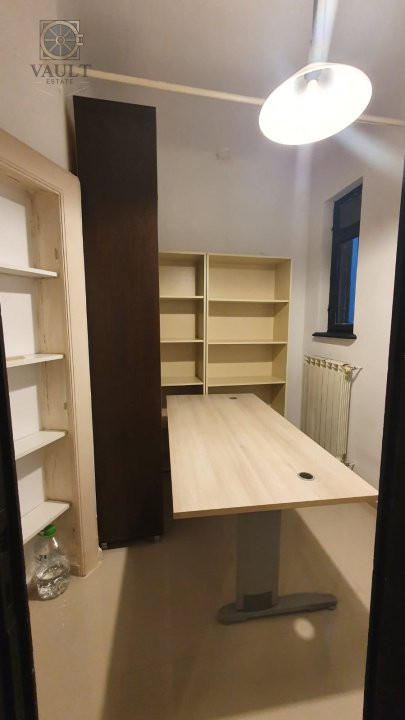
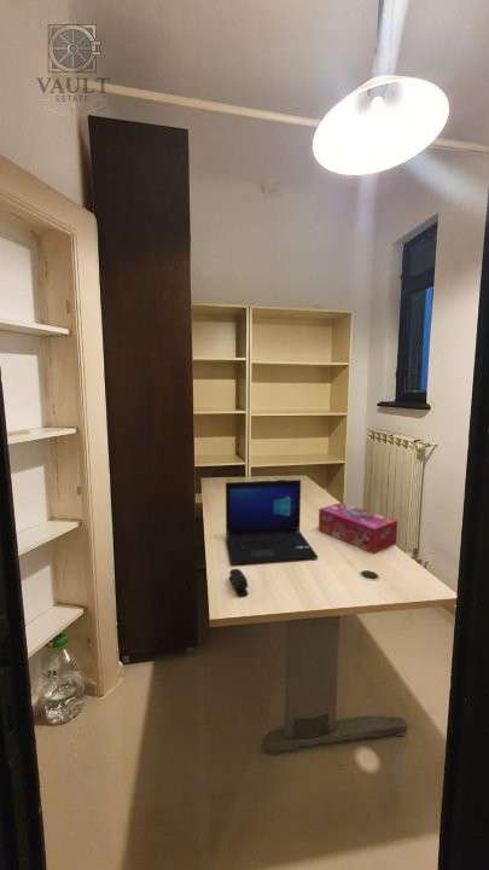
+ tissue box (355, 524)
+ stapler (238, 578)
+ laptop (268, 518)
